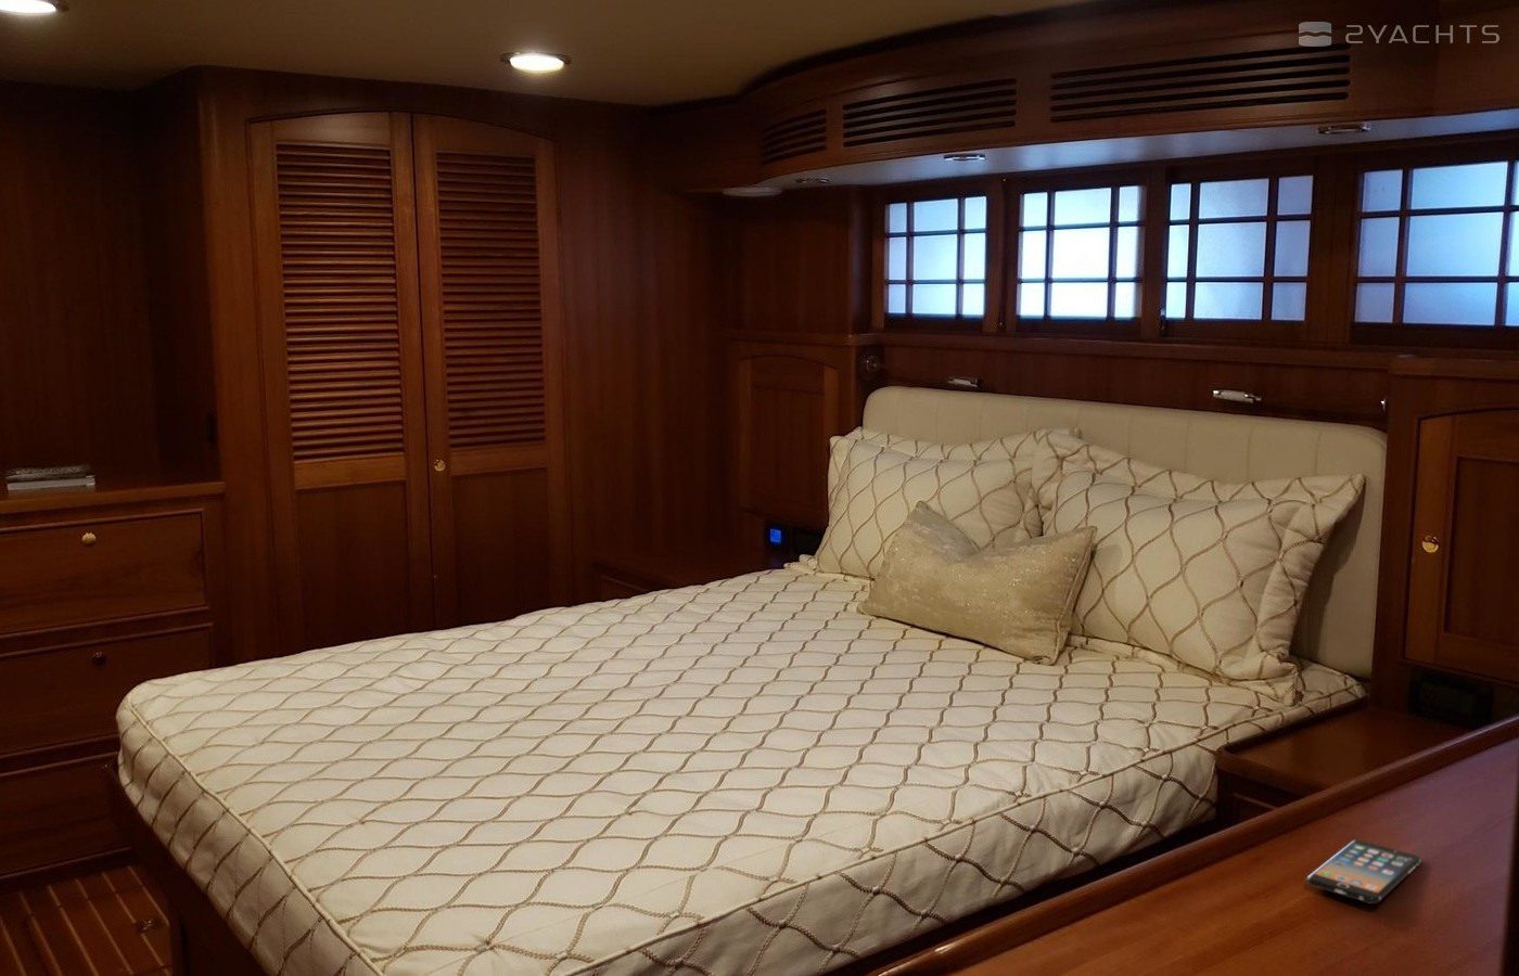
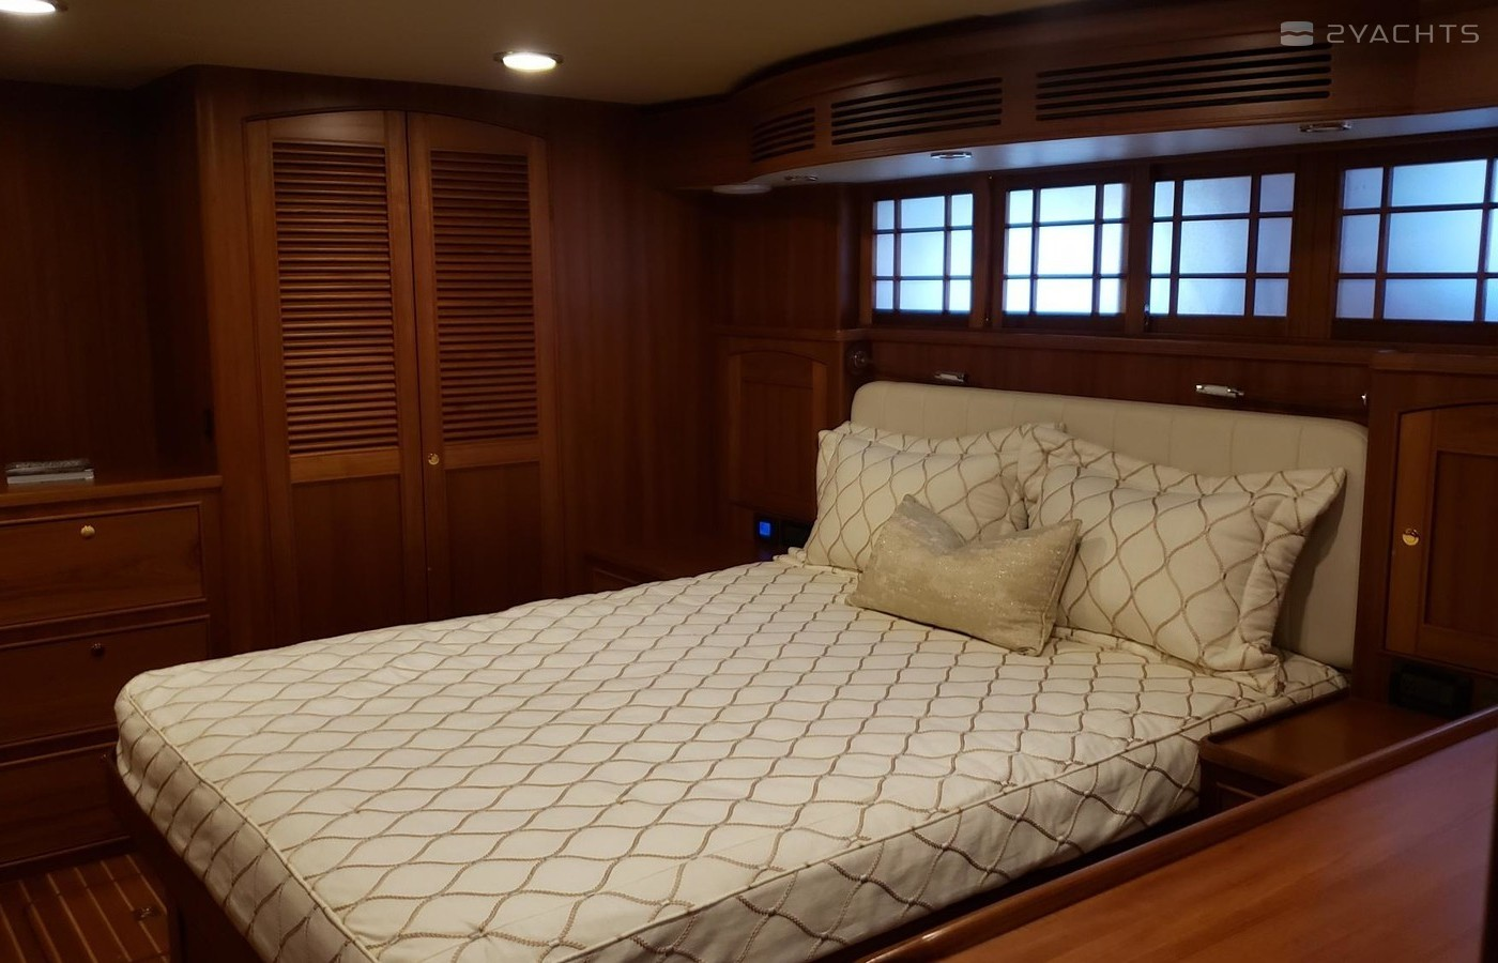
- smartphone (1364, 870)
